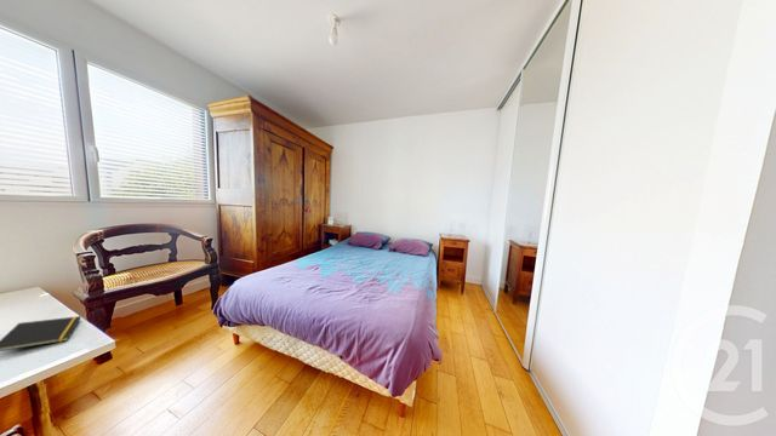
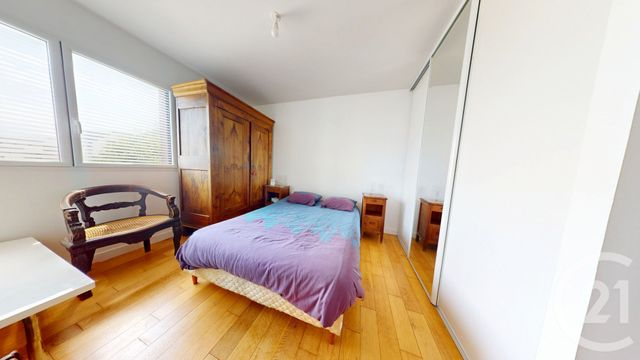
- notepad (42, 331)
